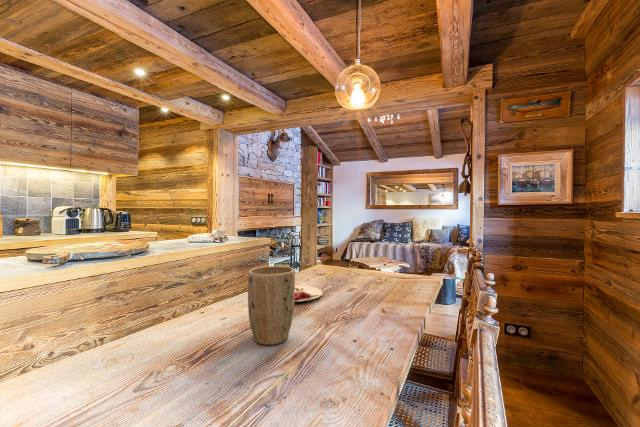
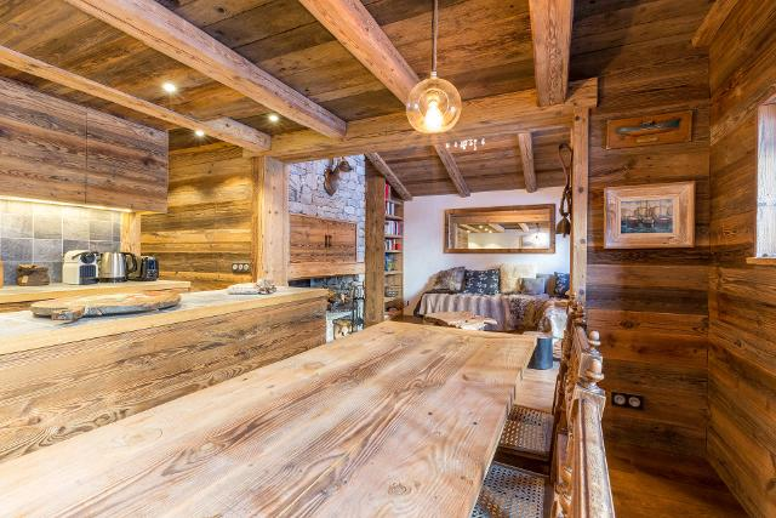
- plate (295, 292)
- plant pot (271, 304)
